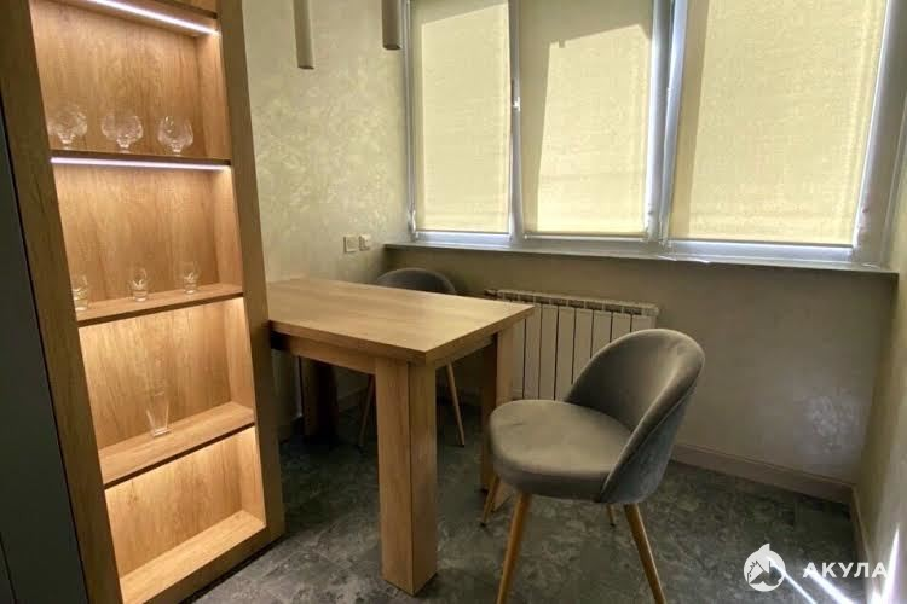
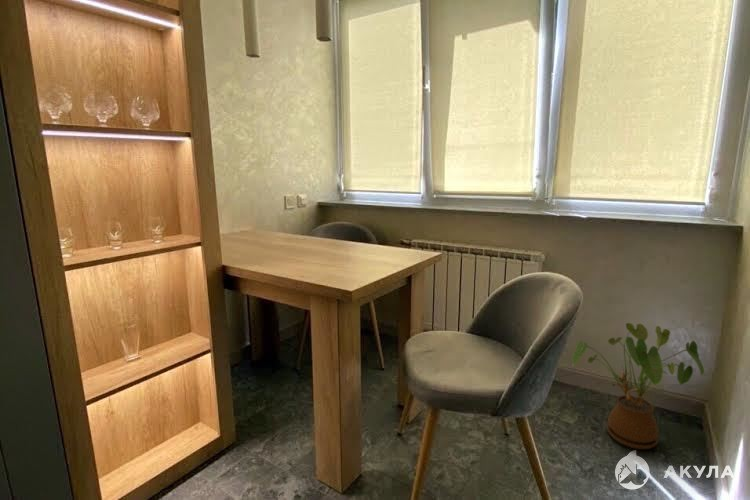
+ house plant (630, 384)
